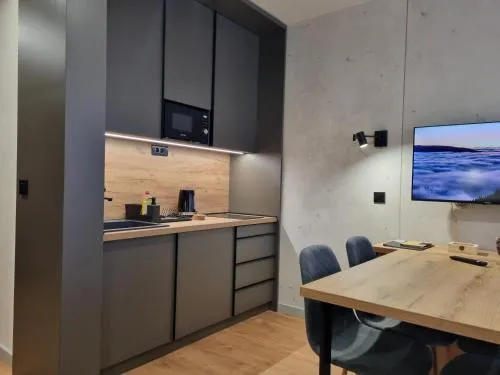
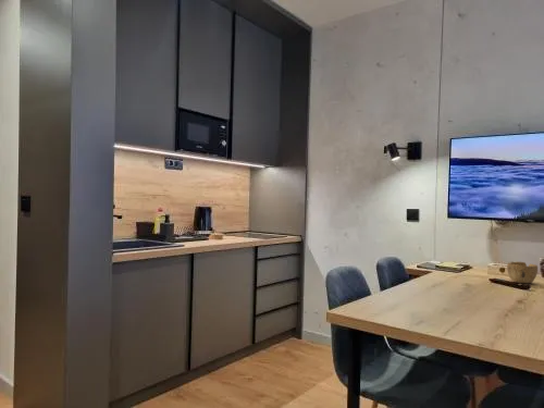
+ bowl (521, 272)
